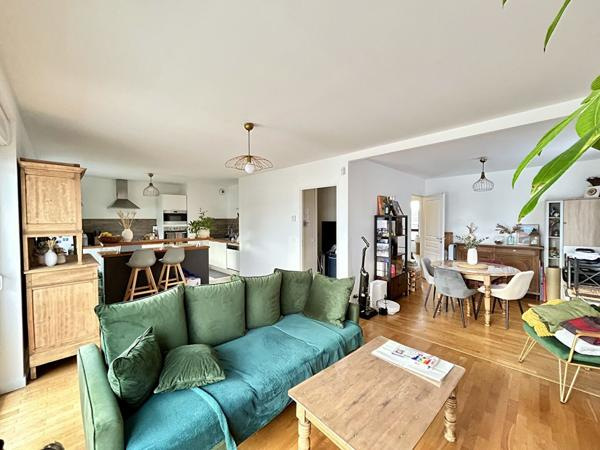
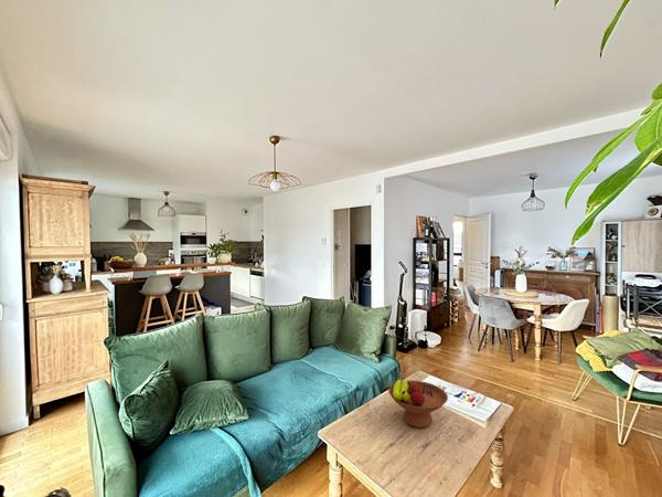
+ fruit bowl (417, 401)
